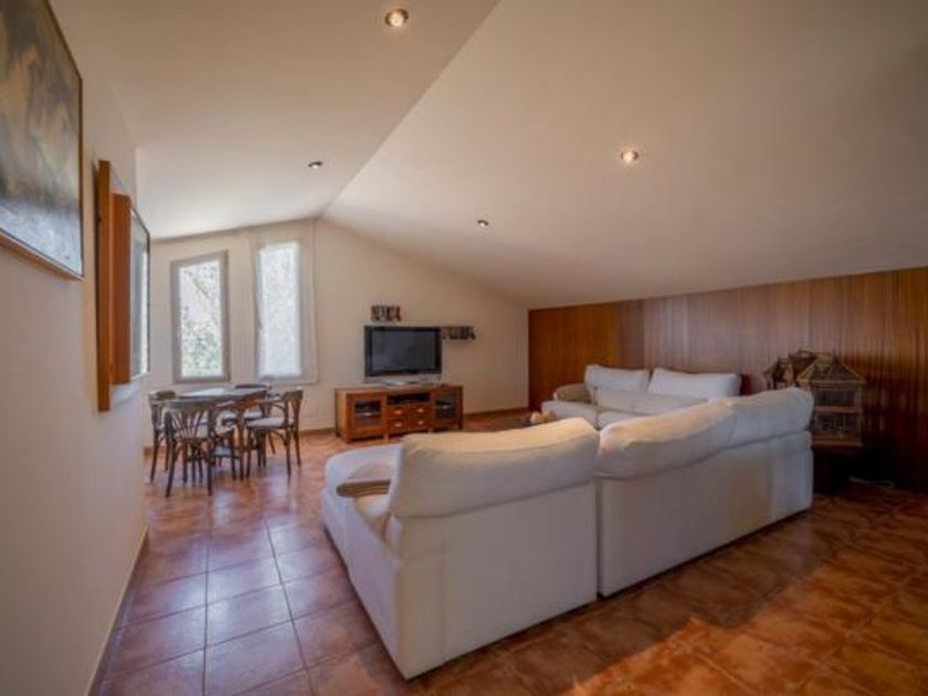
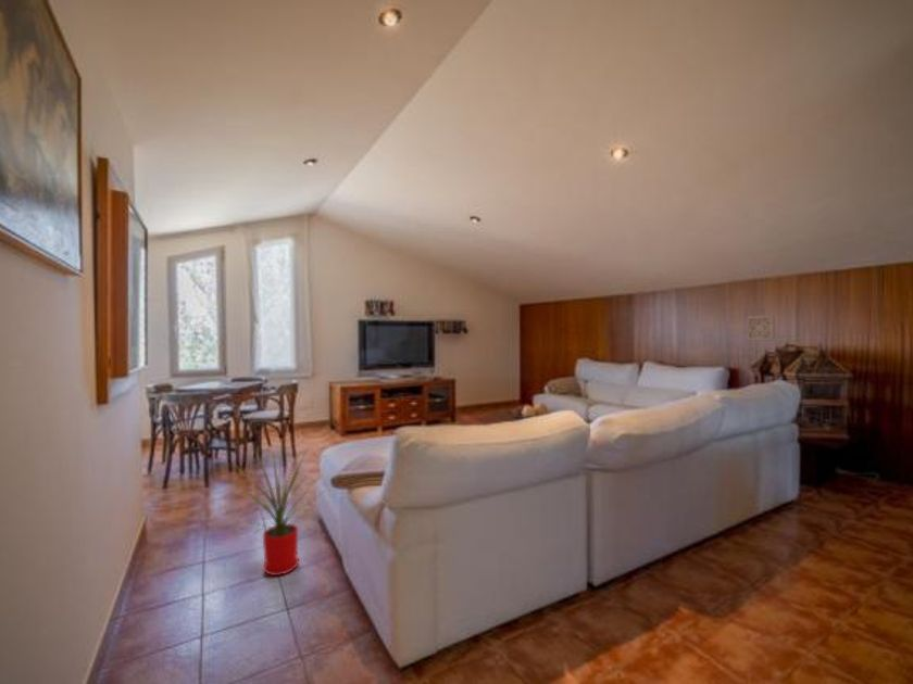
+ wall ornament (760, 327)
+ house plant (282, 507)
